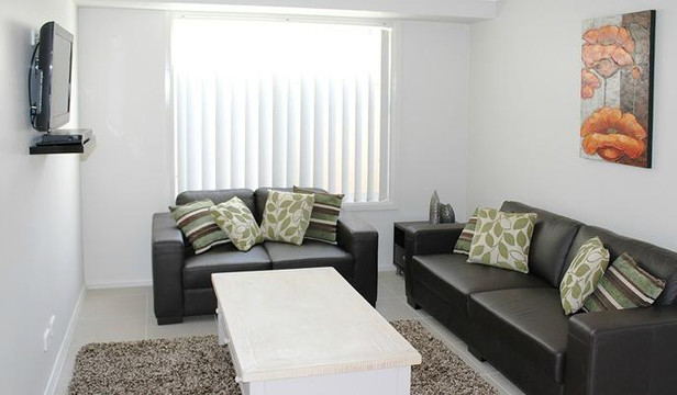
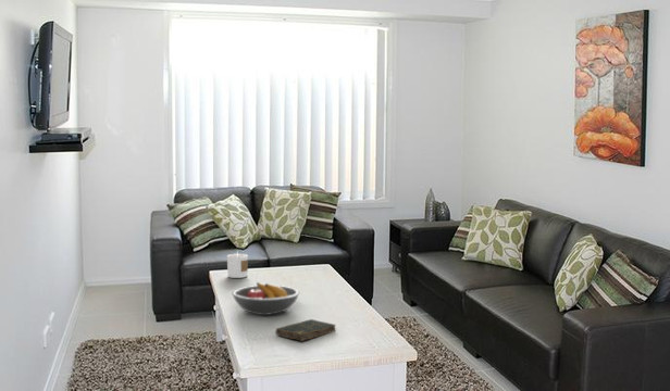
+ candle (237, 263)
+ fruit bowl (265, 299)
+ bible (306, 329)
